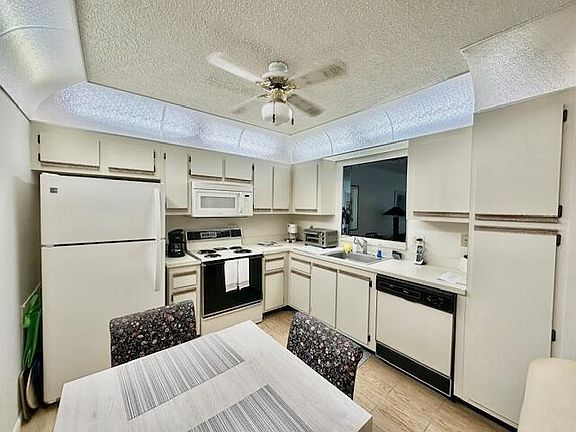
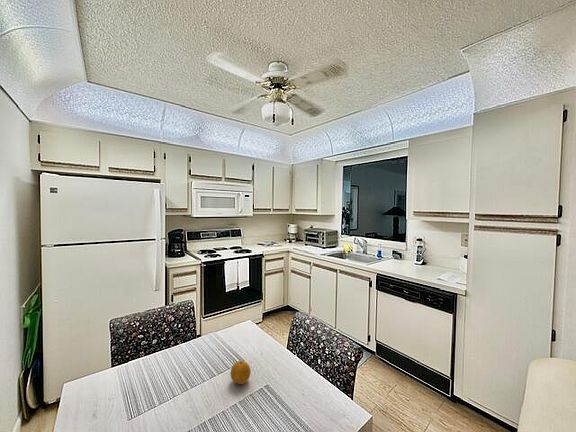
+ fruit (240, 372)
